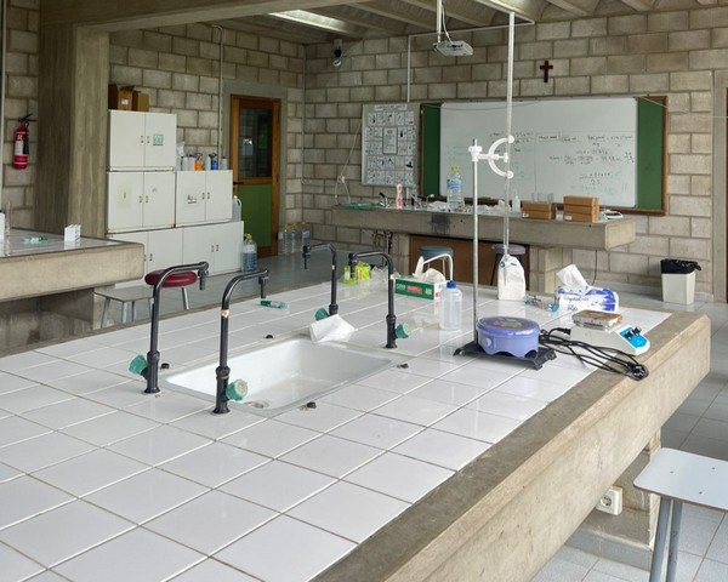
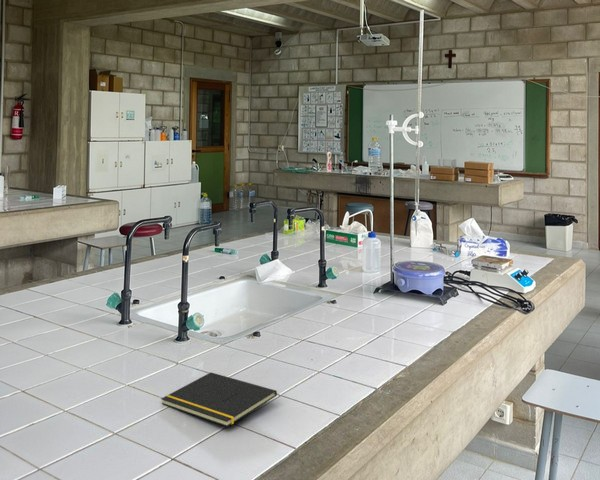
+ notepad (218, 397)
